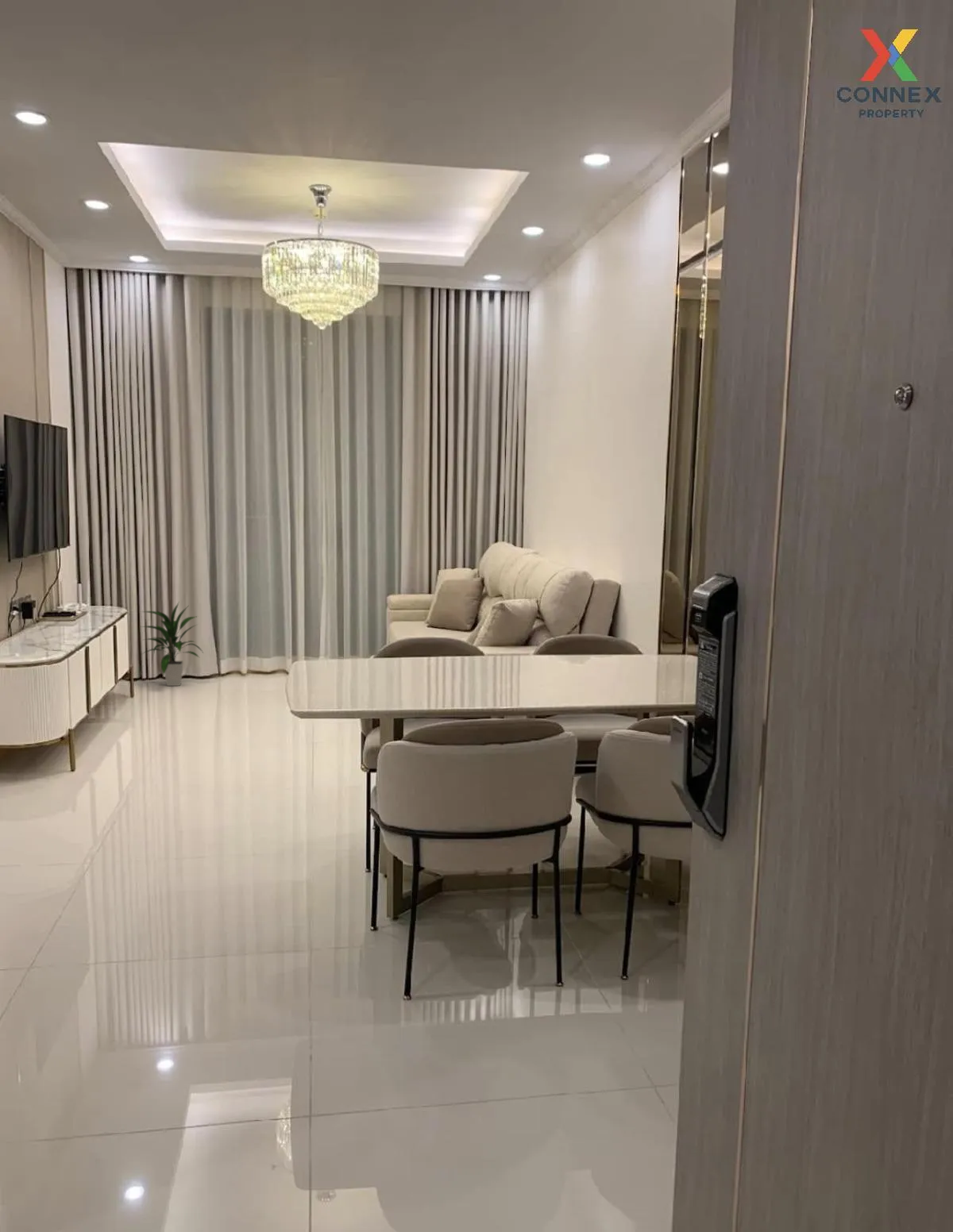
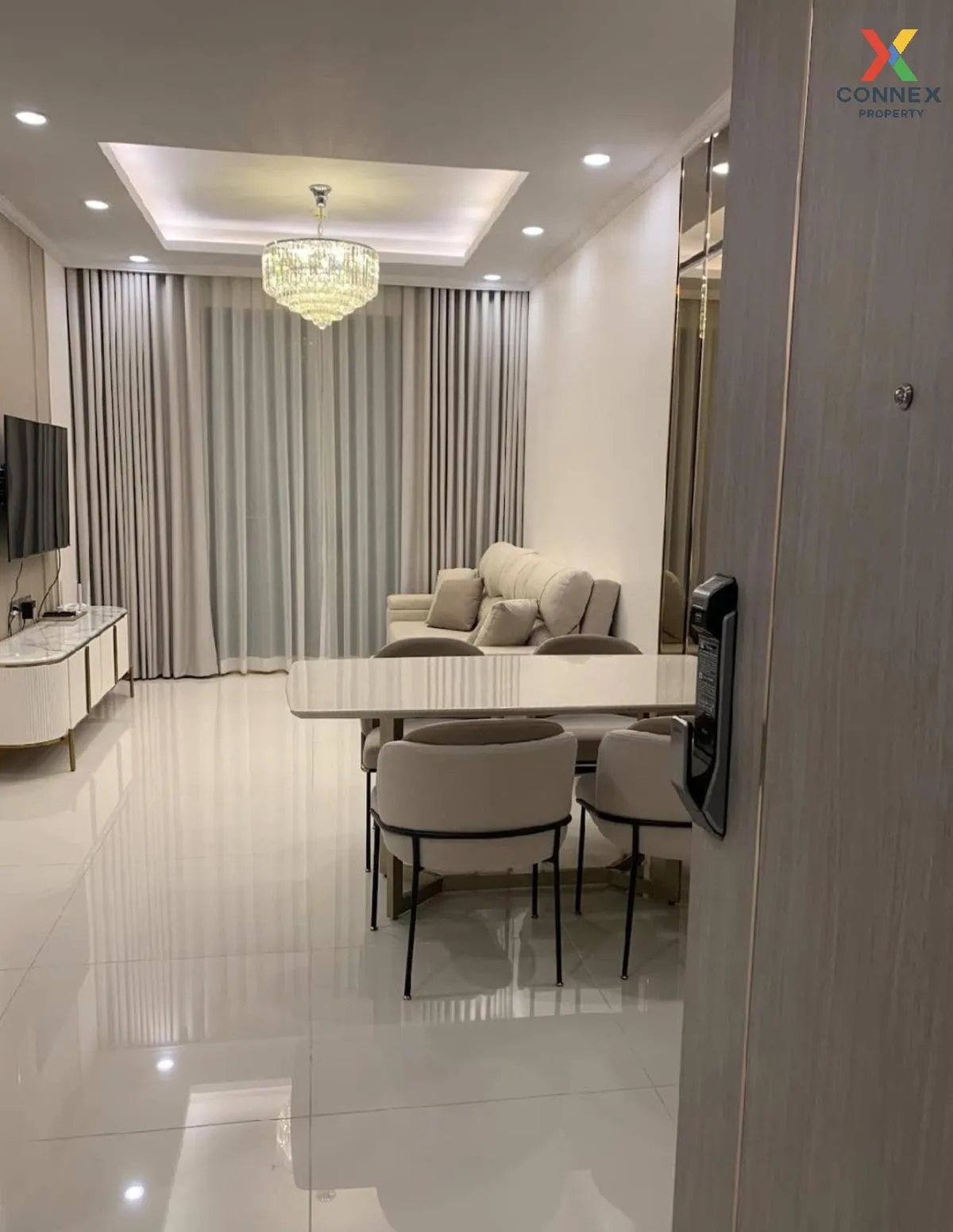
- indoor plant (171, 644)
